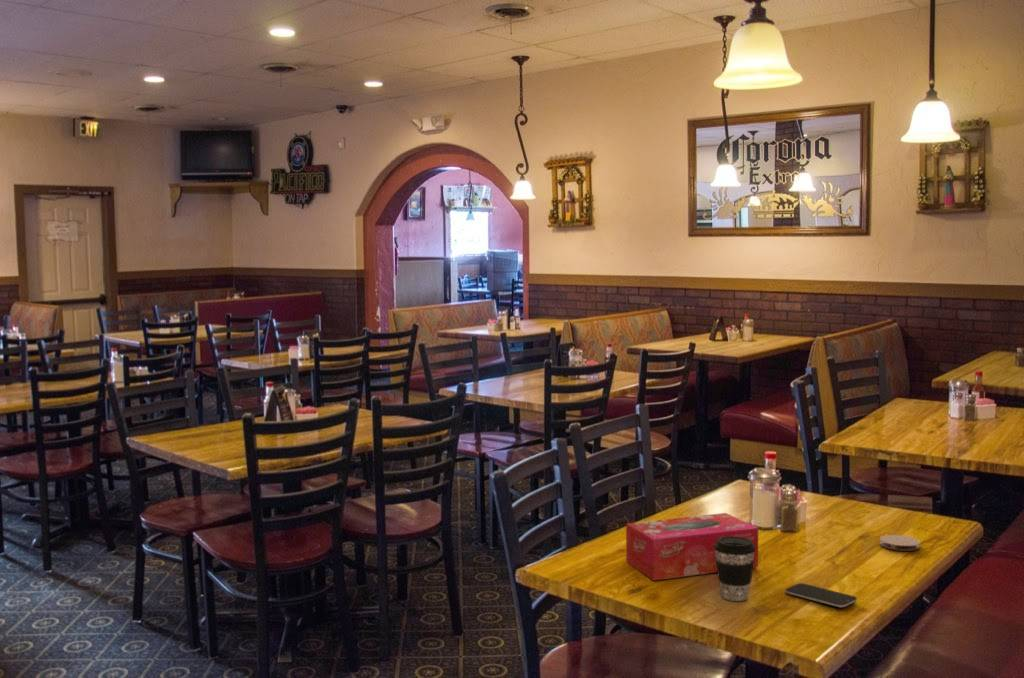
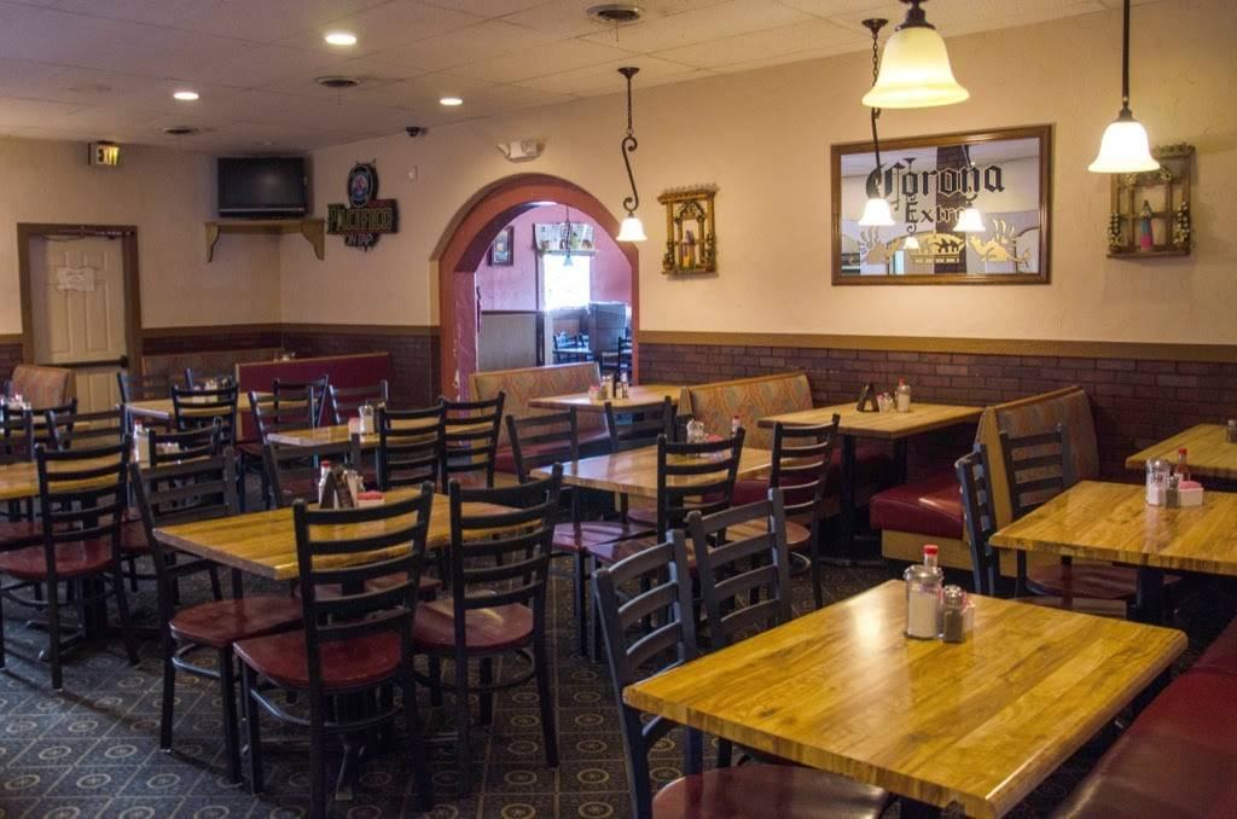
- smartphone (820, 595)
- coaster (899, 542)
- tissue box (691, 545)
- coffee cup (734, 568)
